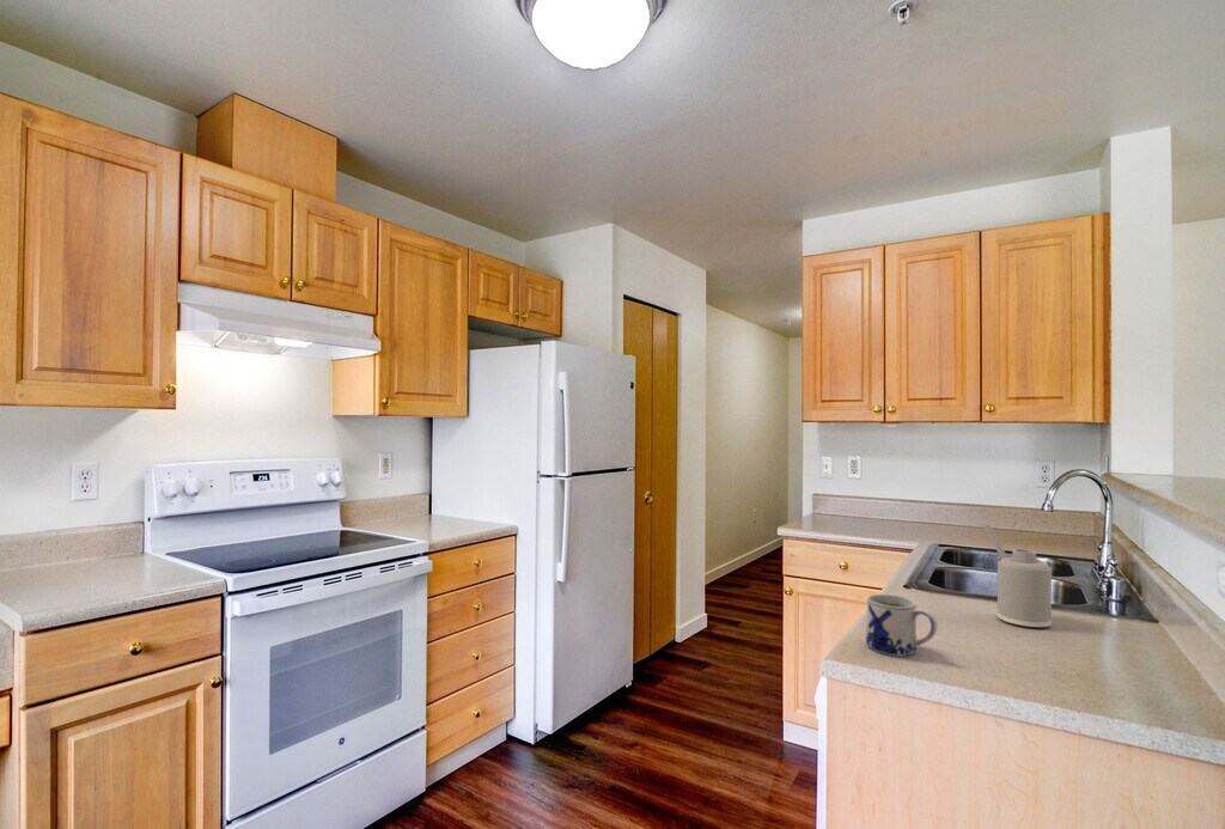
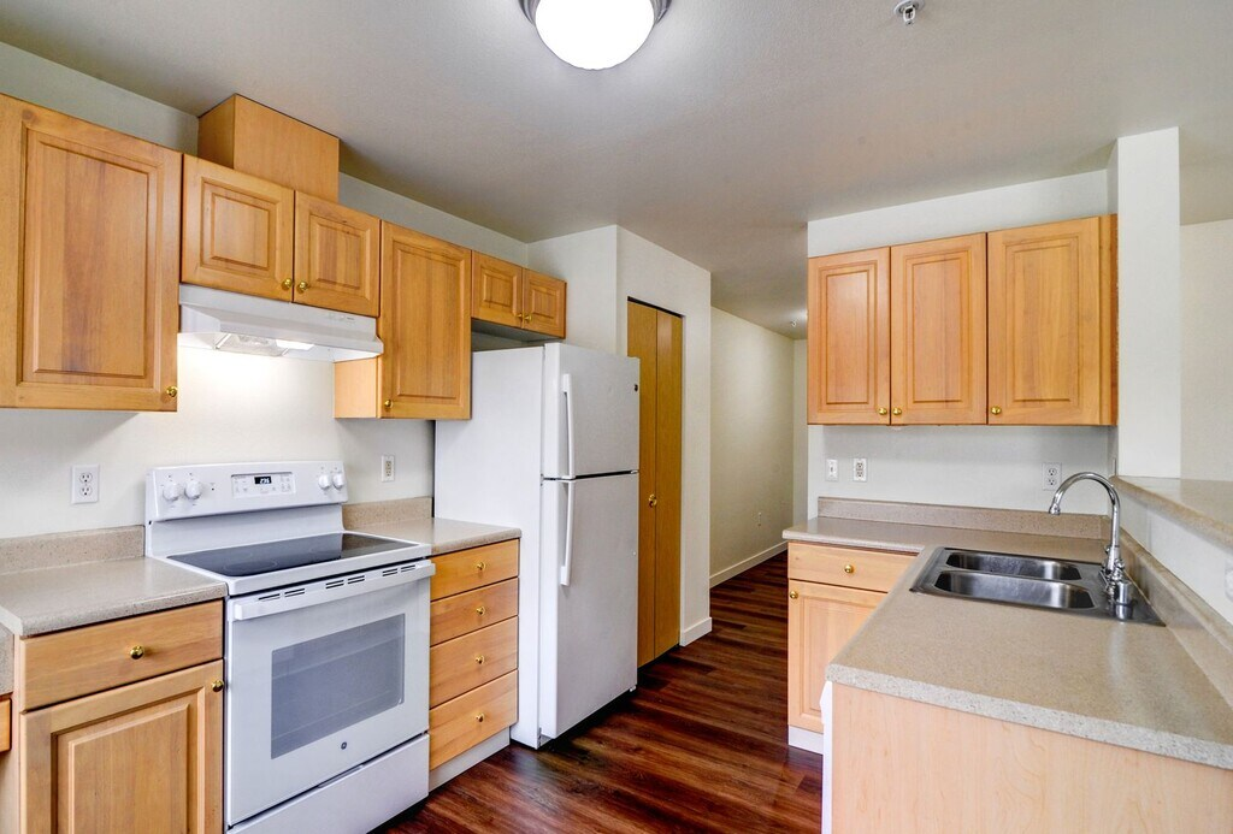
- mug (897, 624)
- soap dispenser (1014, 573)
